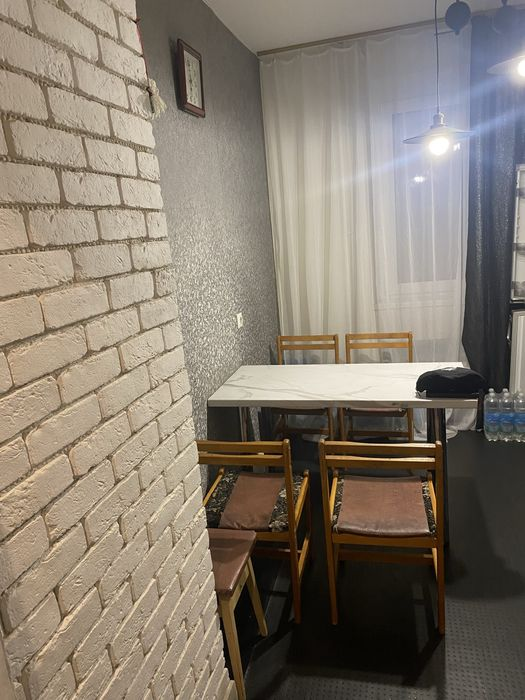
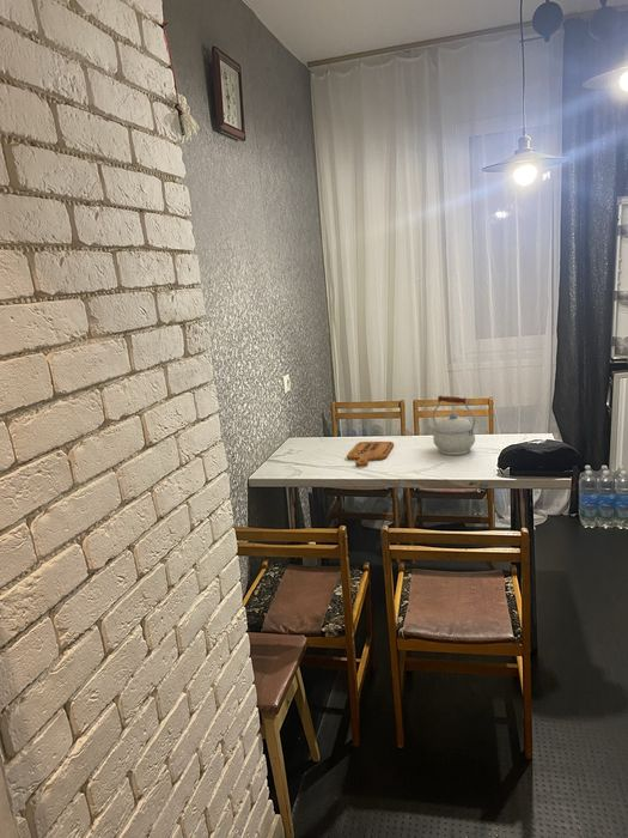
+ kettle (450, 423)
+ cutting board (368, 453)
